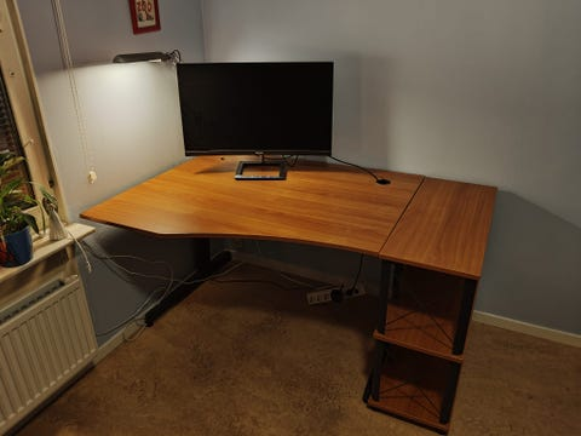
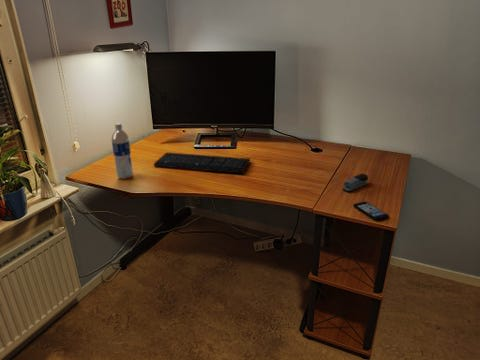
+ water bottle (121, 151)
+ stapler (356, 181)
+ keyboard (202, 162)
+ smartphone (370, 210)
